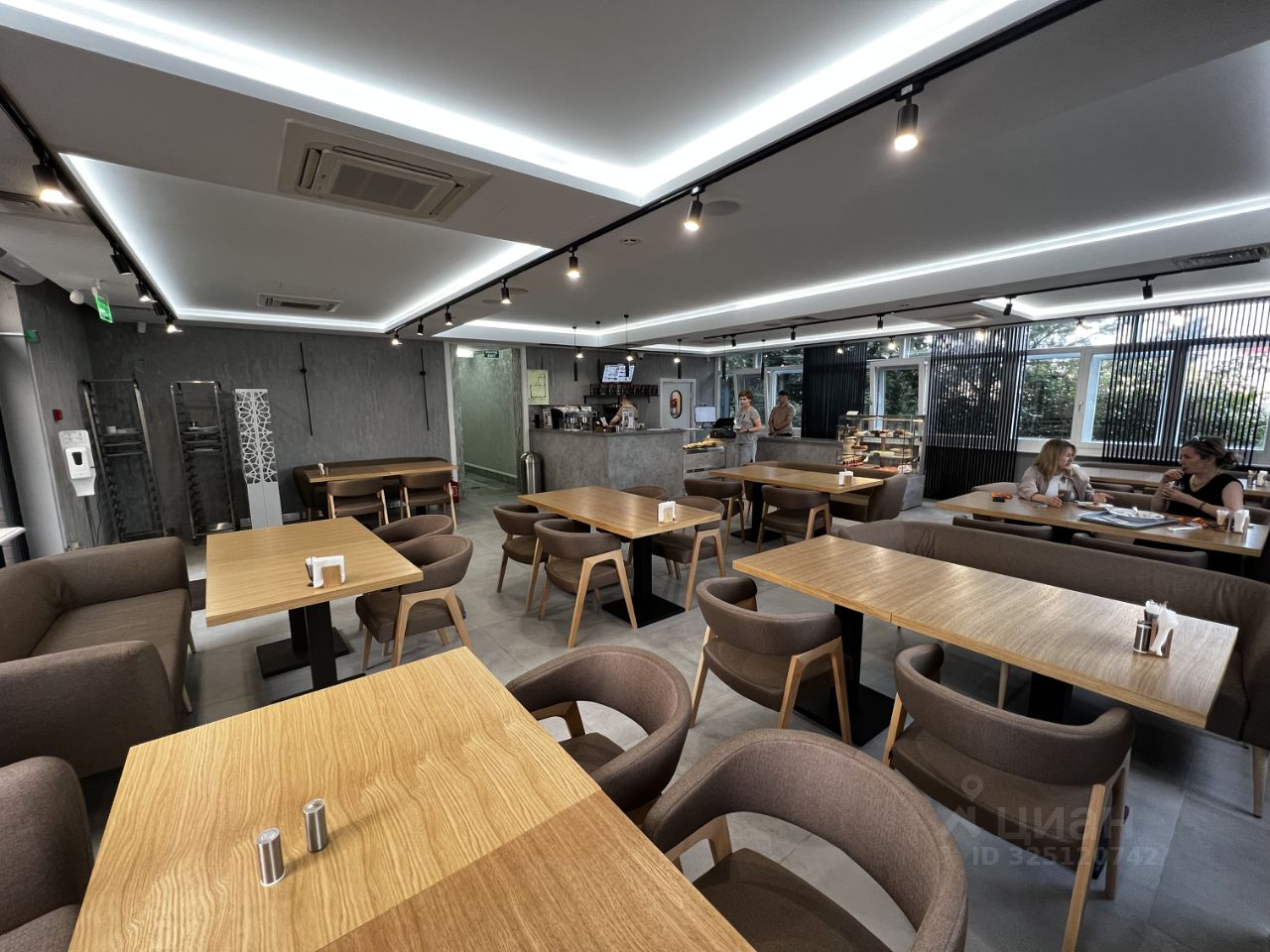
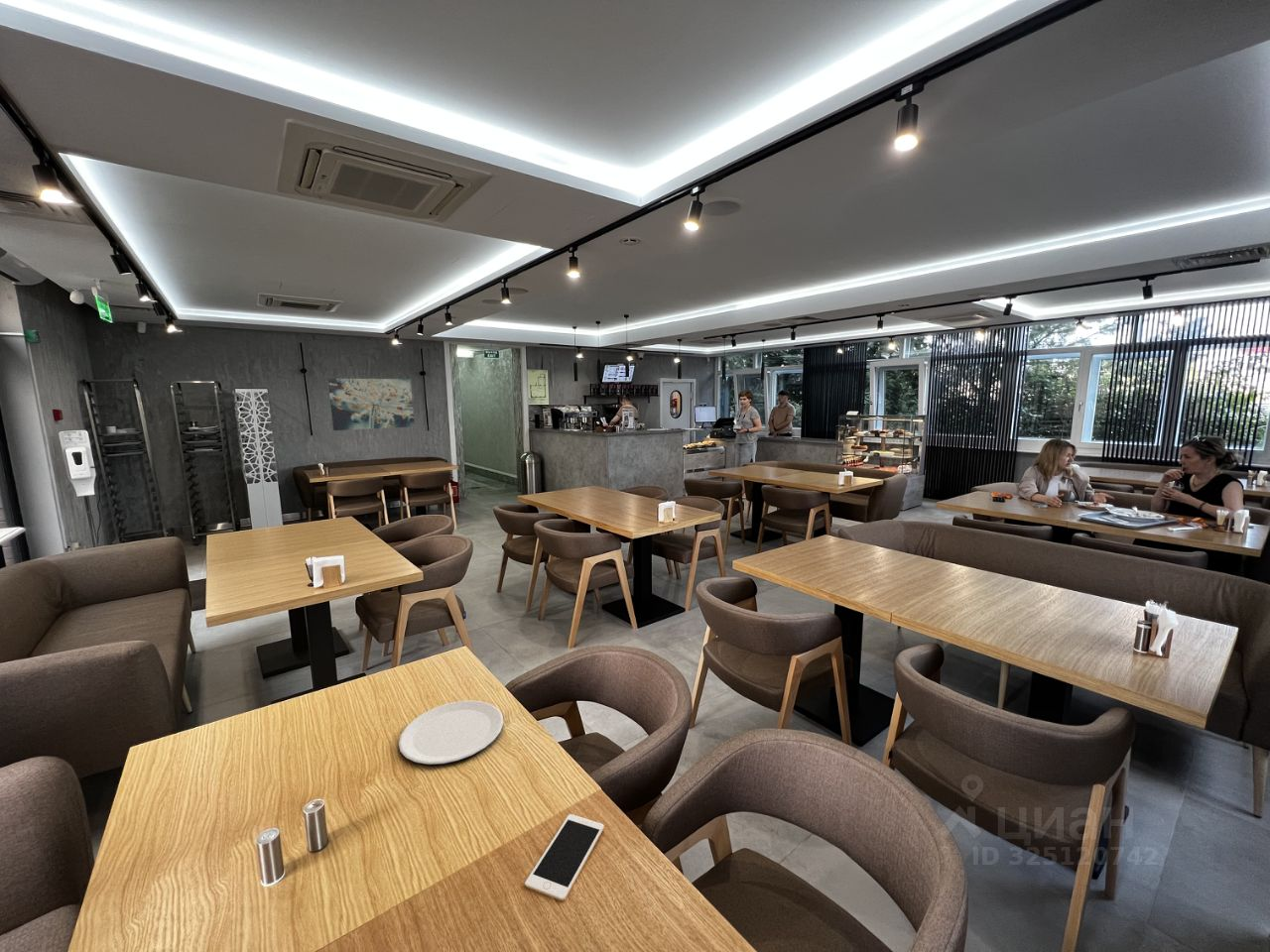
+ wall art (373, 404)
+ cell phone (567, 853)
+ plate (452, 730)
